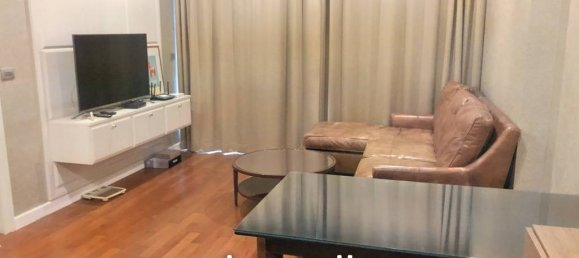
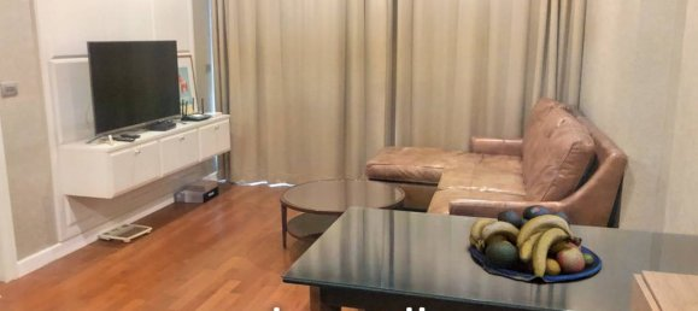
+ fruit bowl (535, 235)
